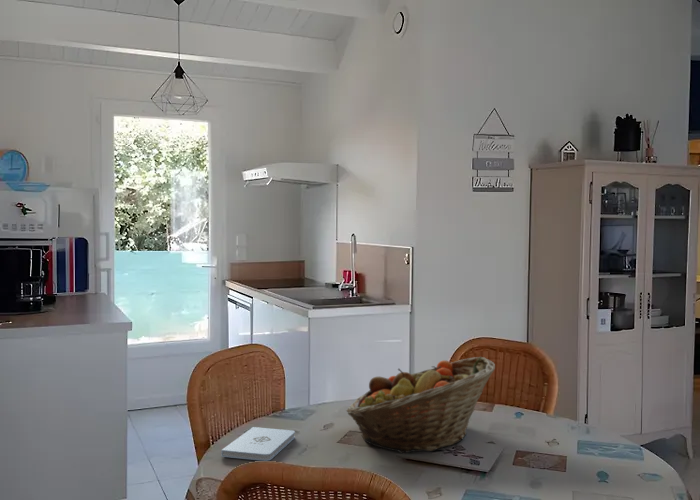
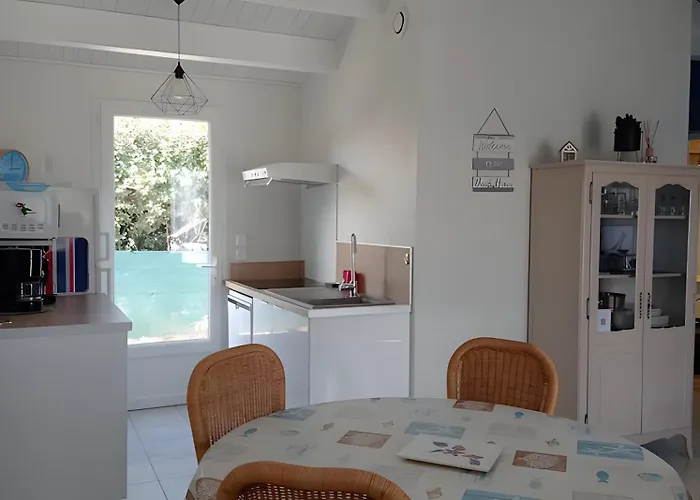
- notepad (260, 443)
- fruit basket (422, 397)
